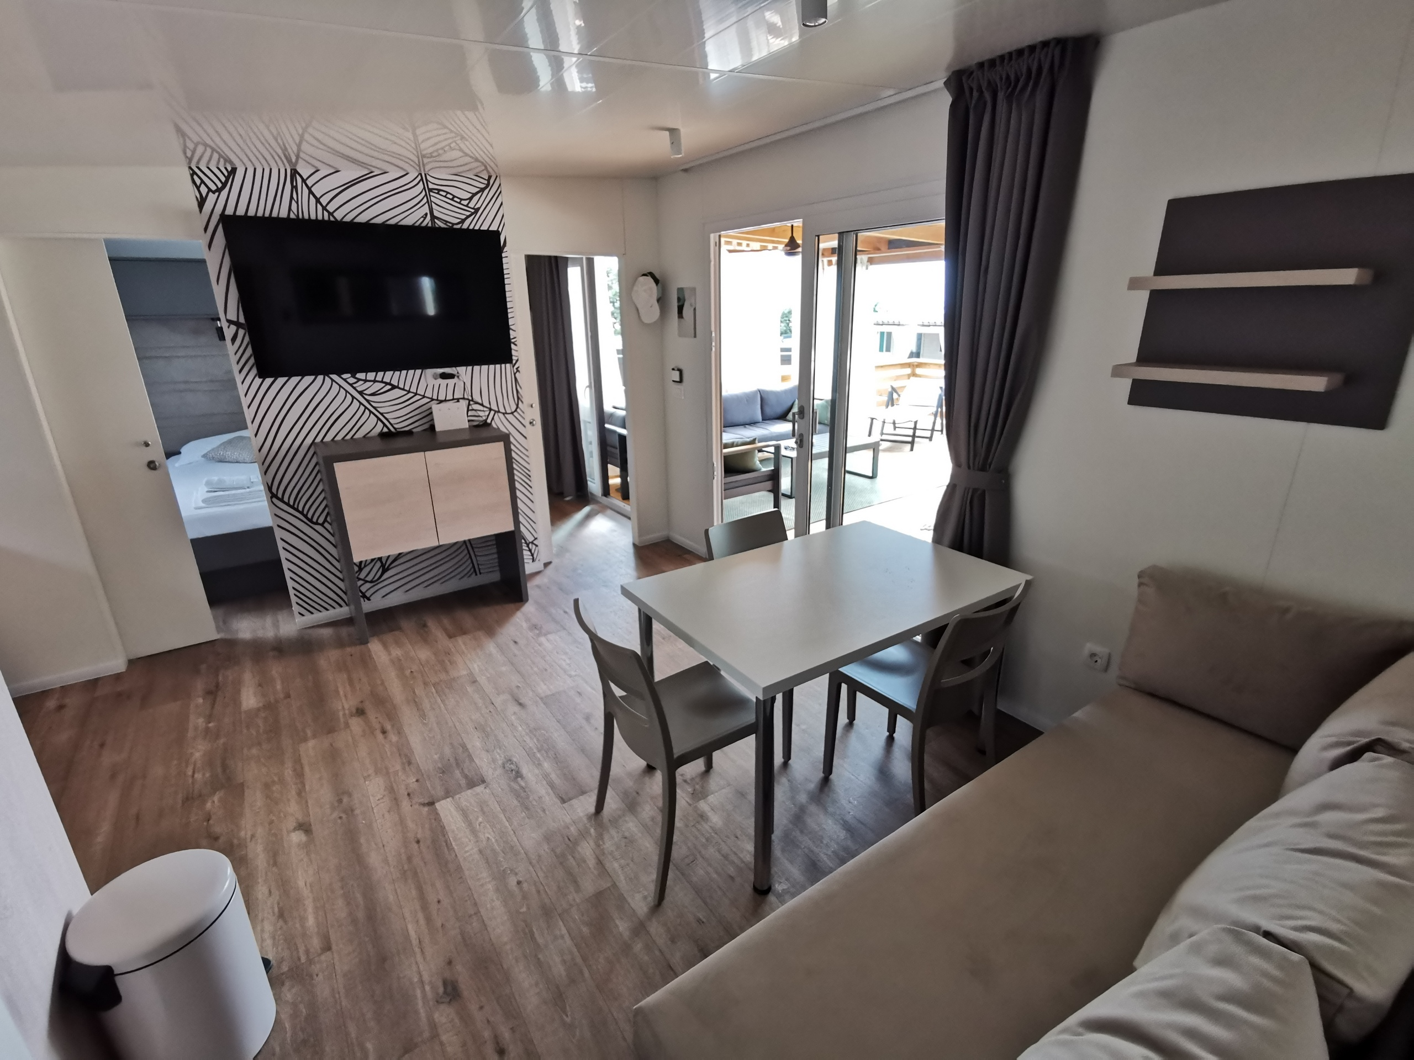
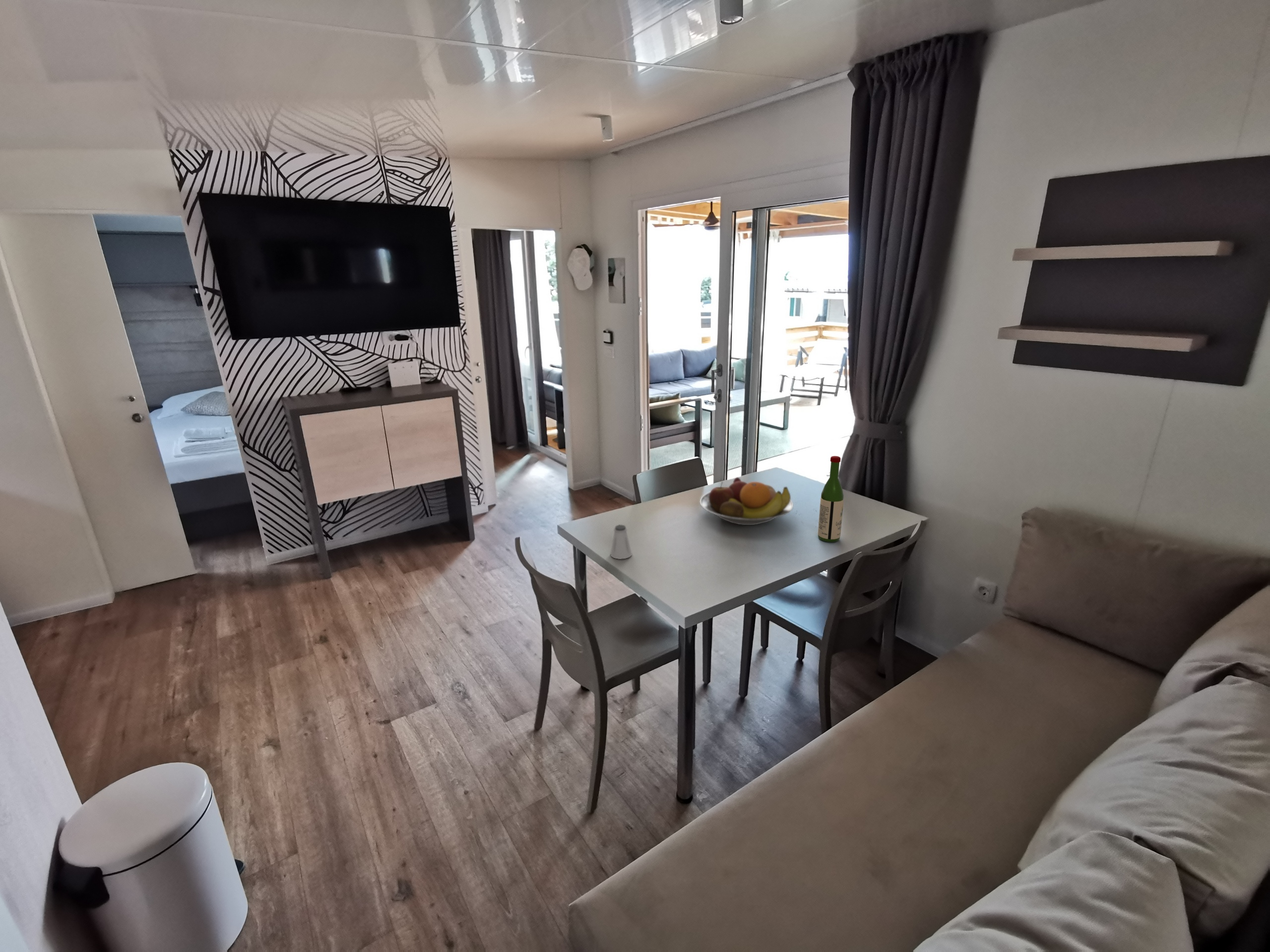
+ wine bottle (832, 498)
+ fruit bowl (746, 498)
+ saltshaker (621, 540)
